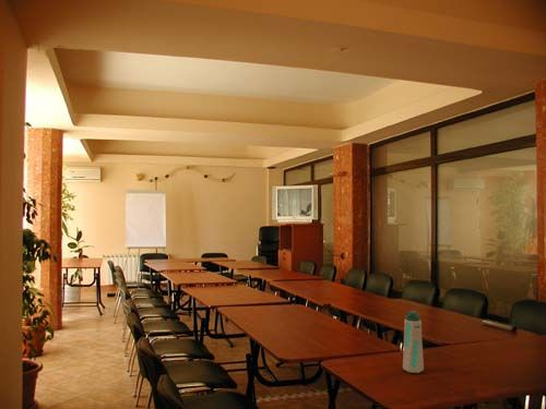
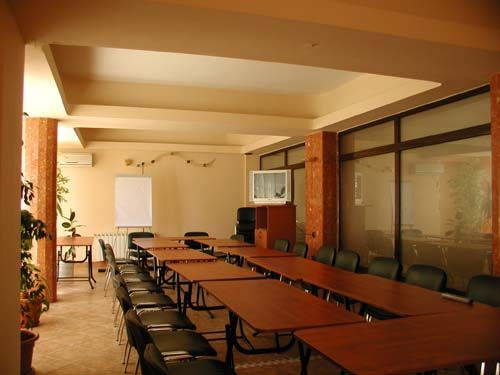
- water bottle (413, 340)
